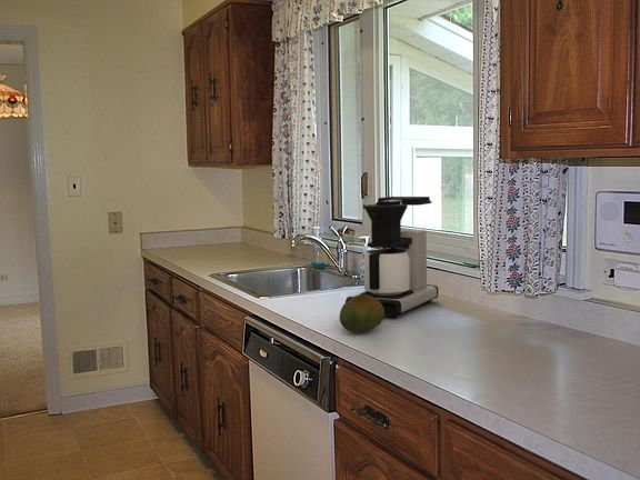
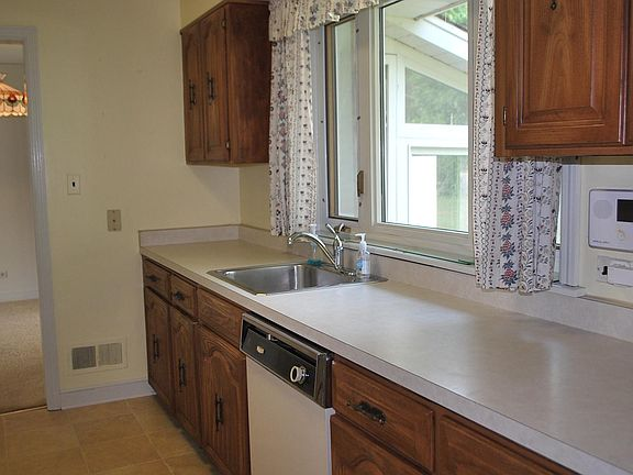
- fruit (361, 313)
- coffee maker (392, 253)
